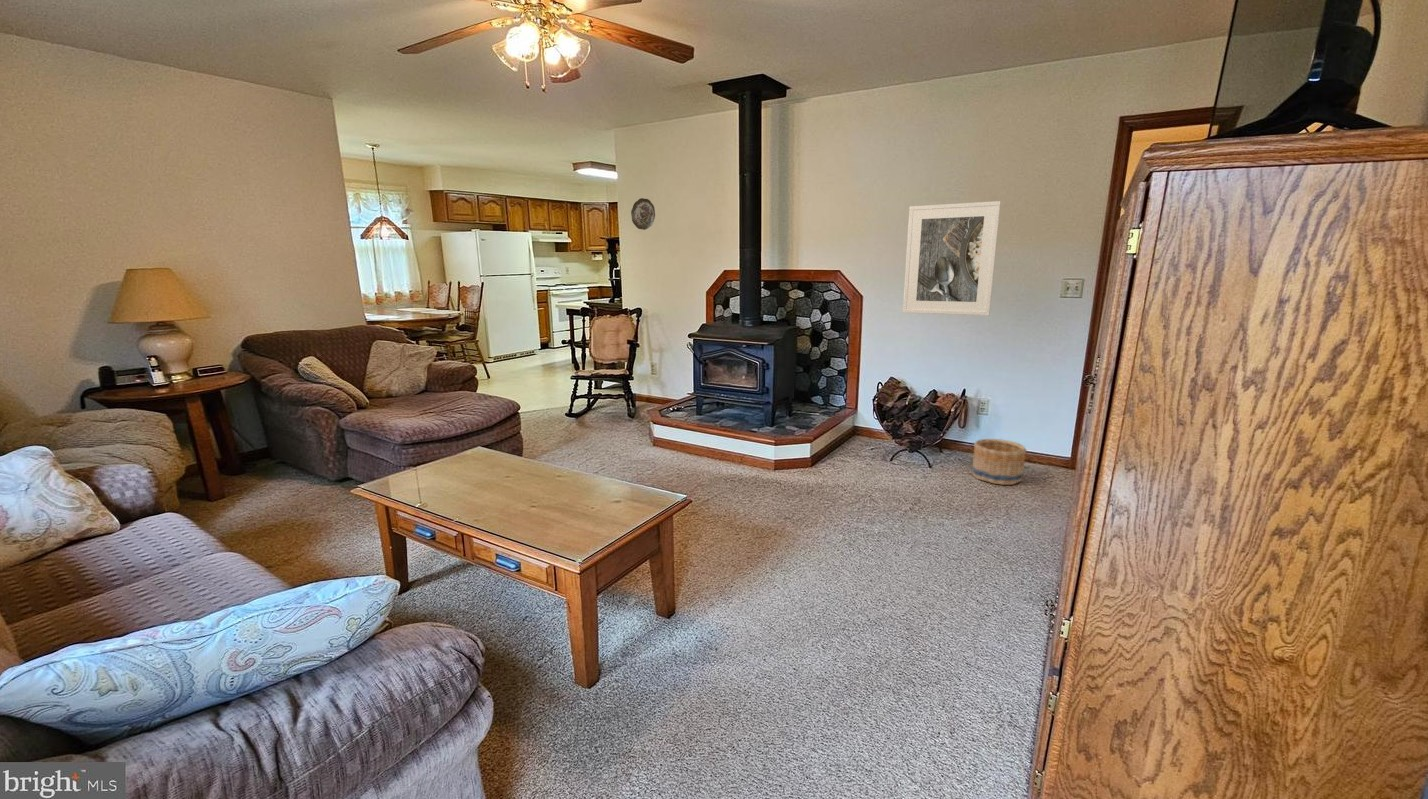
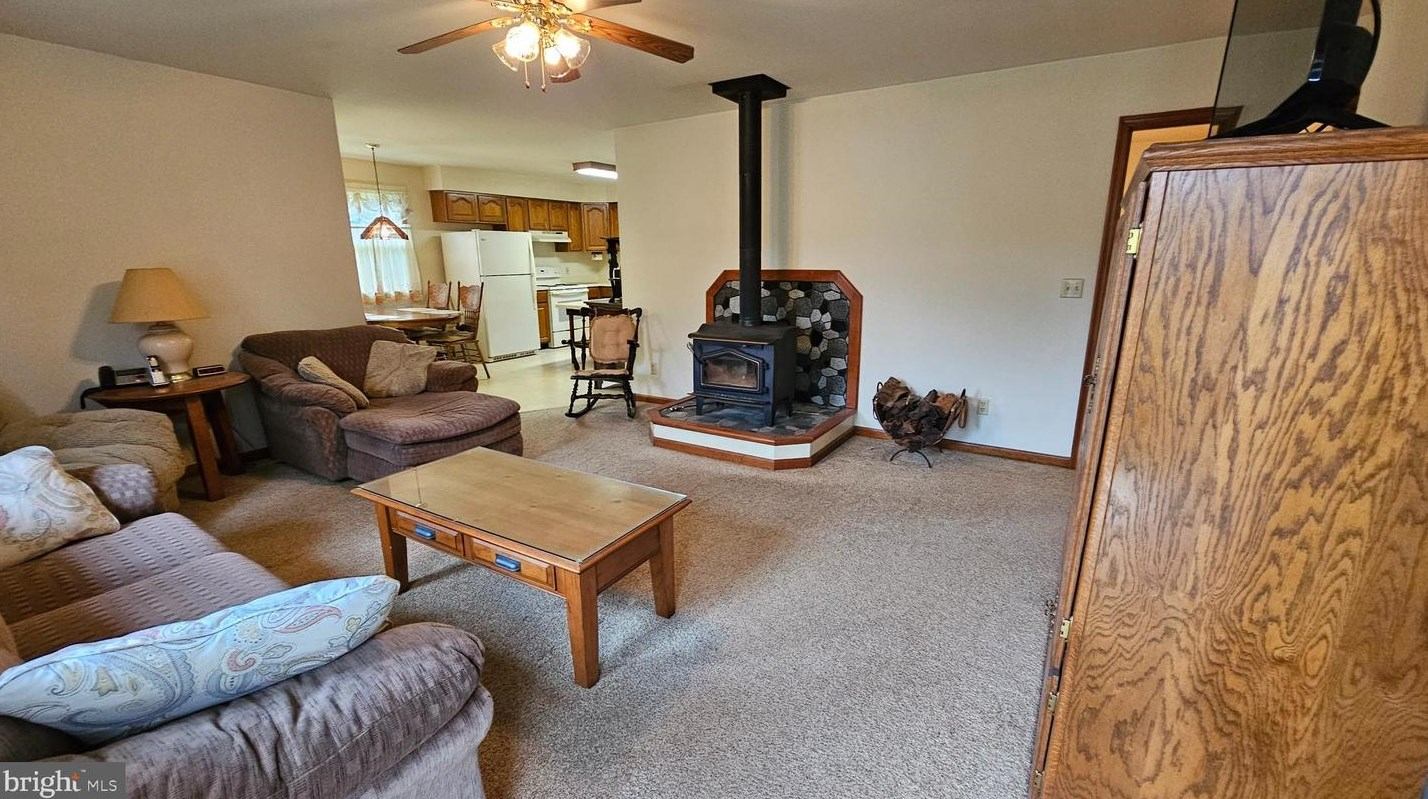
- decorative plate (643, 214)
- basket (998, 461)
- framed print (949, 260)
